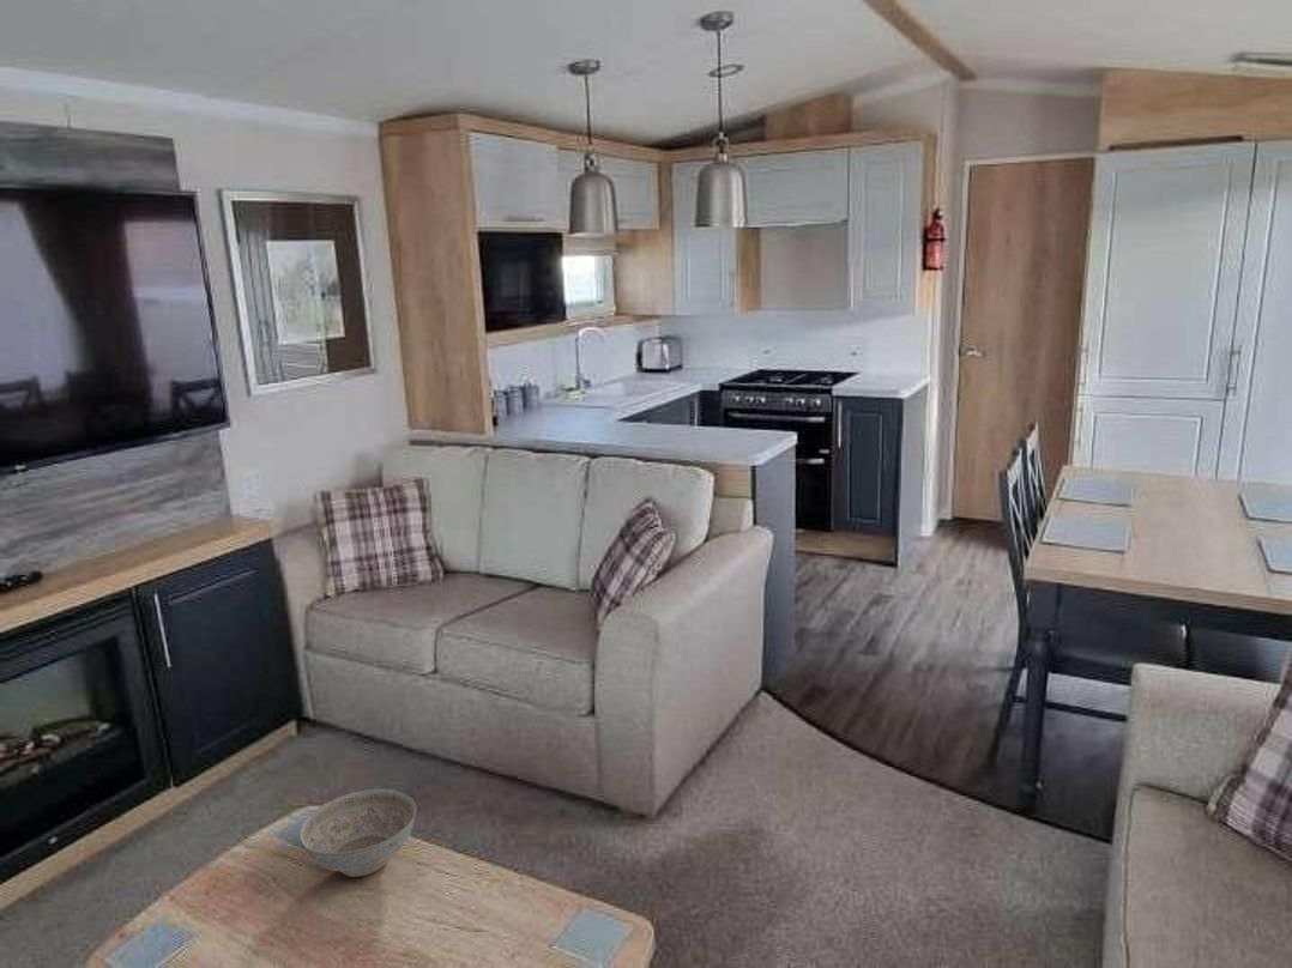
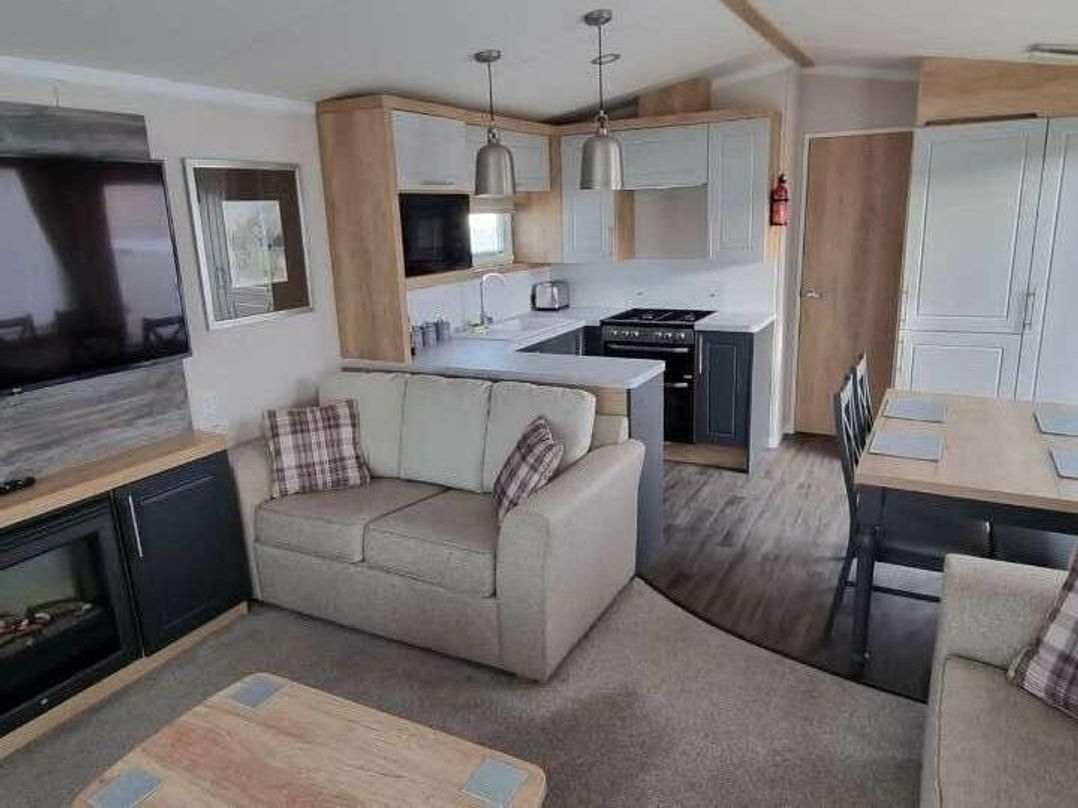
- decorative bowl (361, 840)
